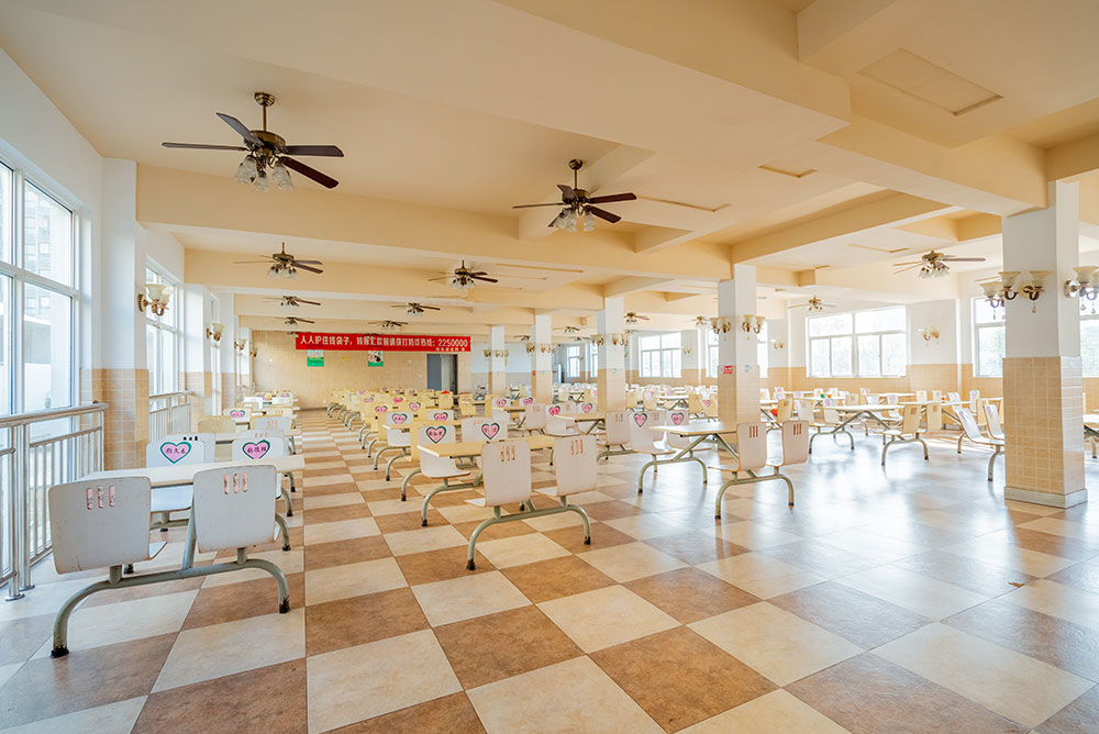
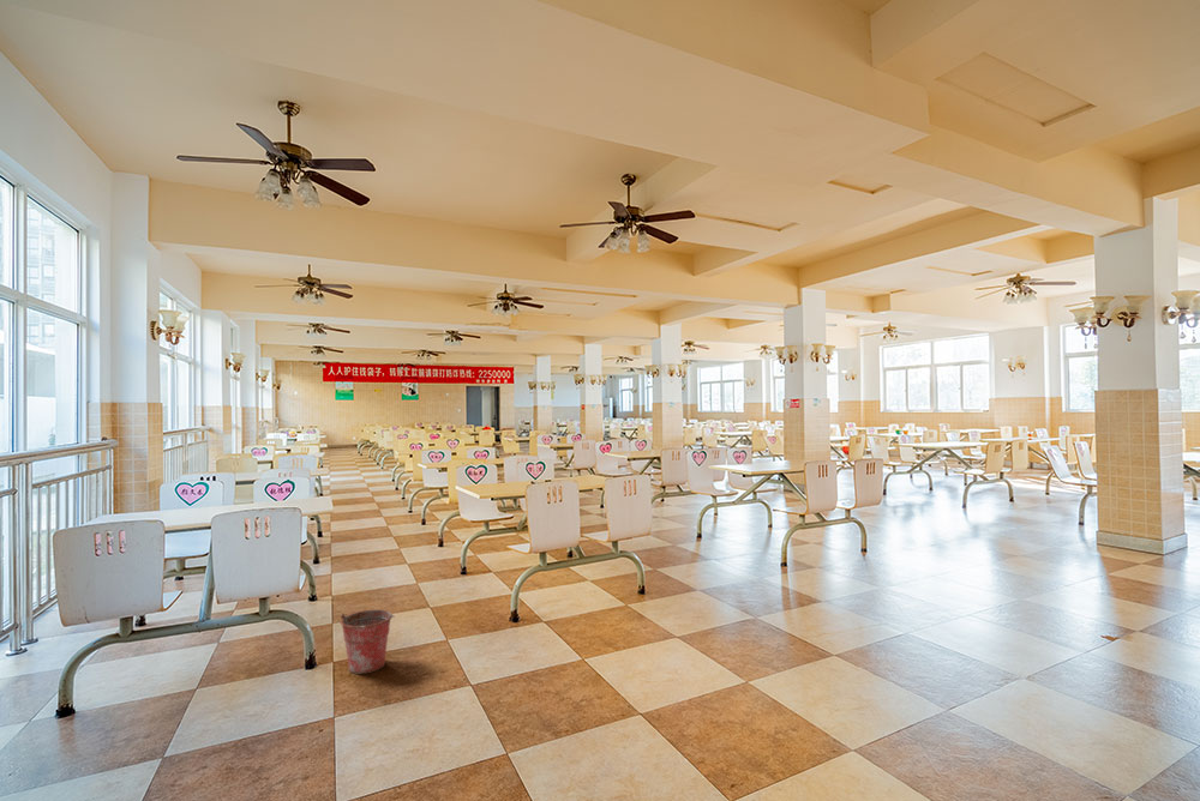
+ bucket (367, 639)
